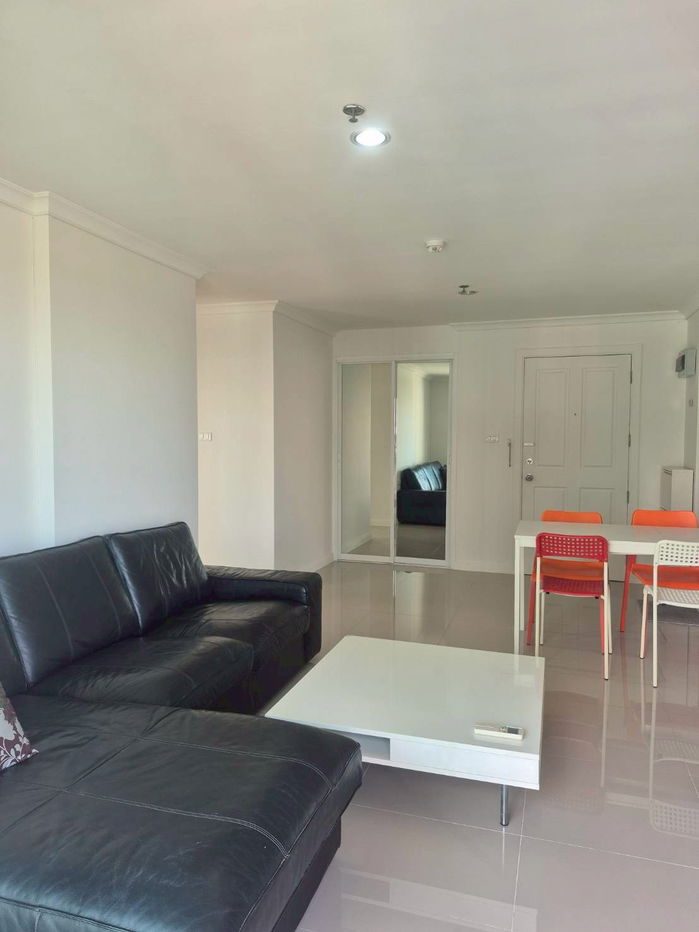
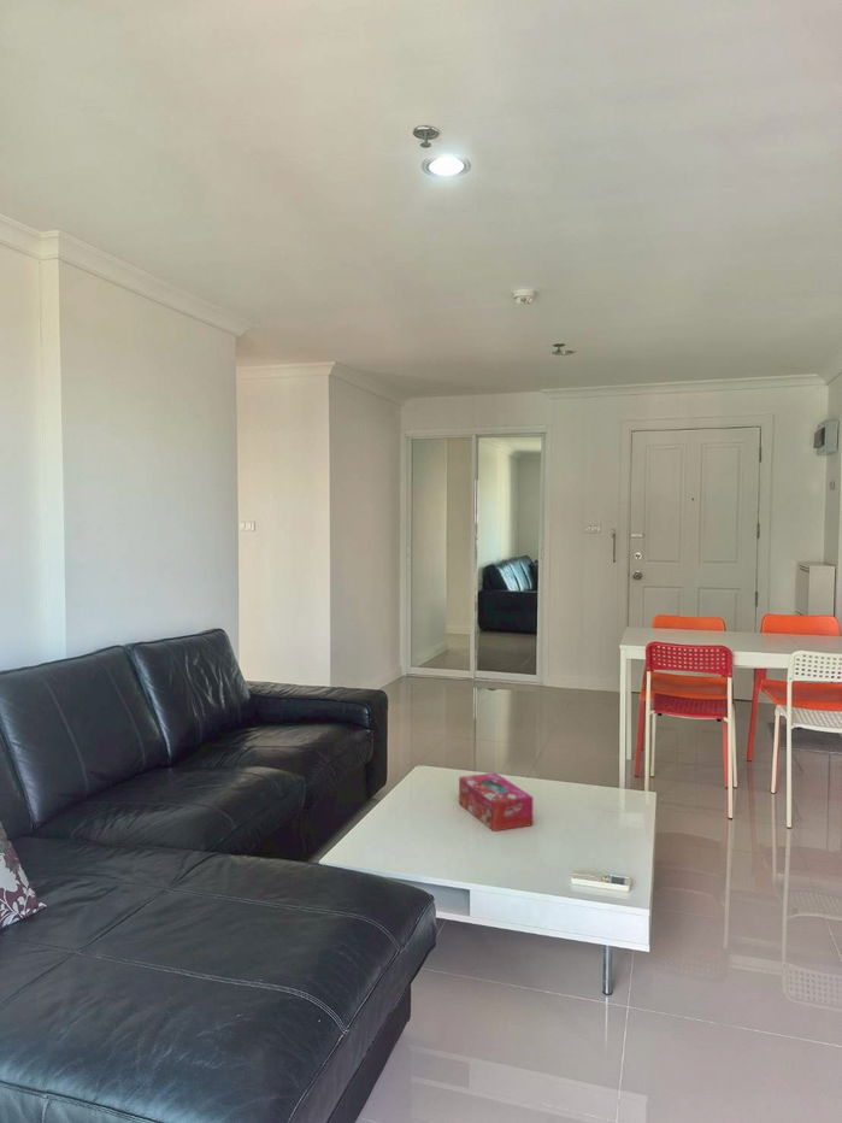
+ tissue box (494, 800)
